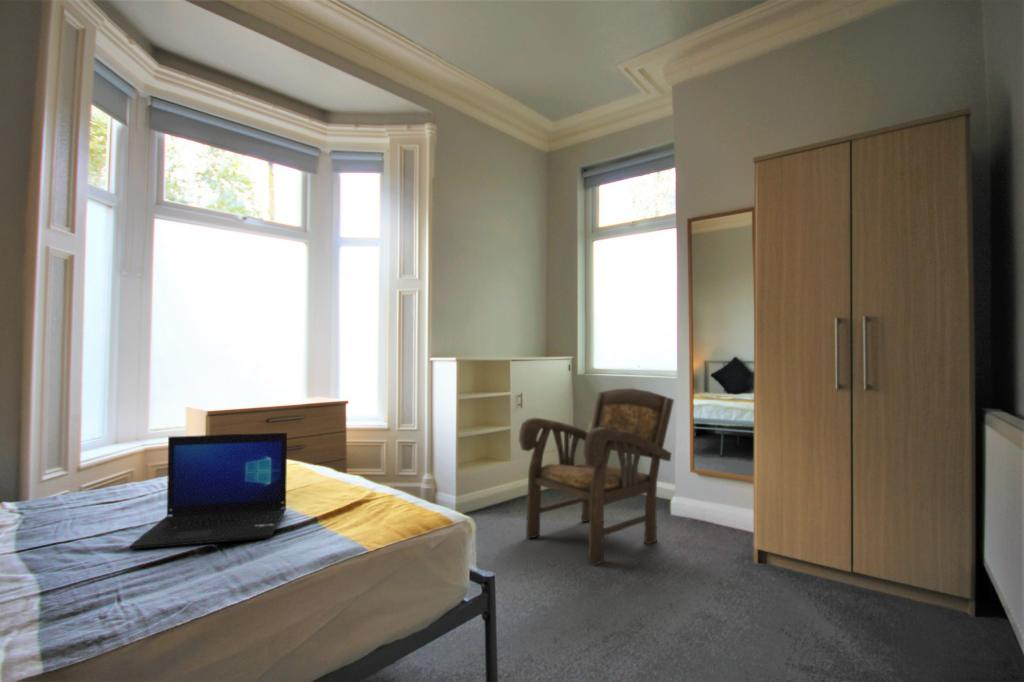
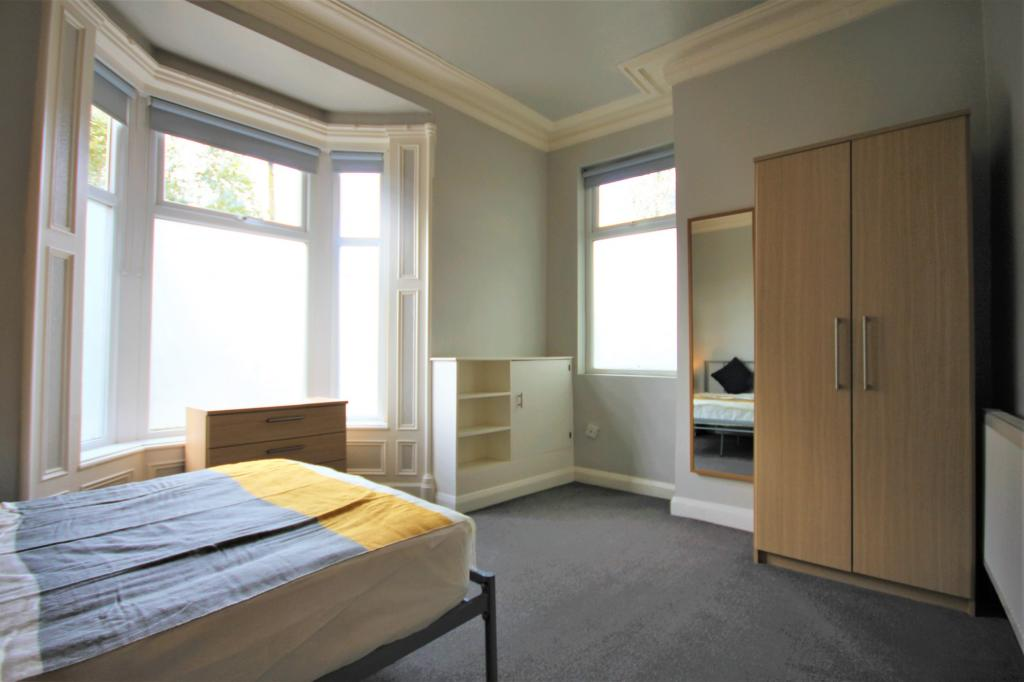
- laptop (217, 484)
- armchair (597, 463)
